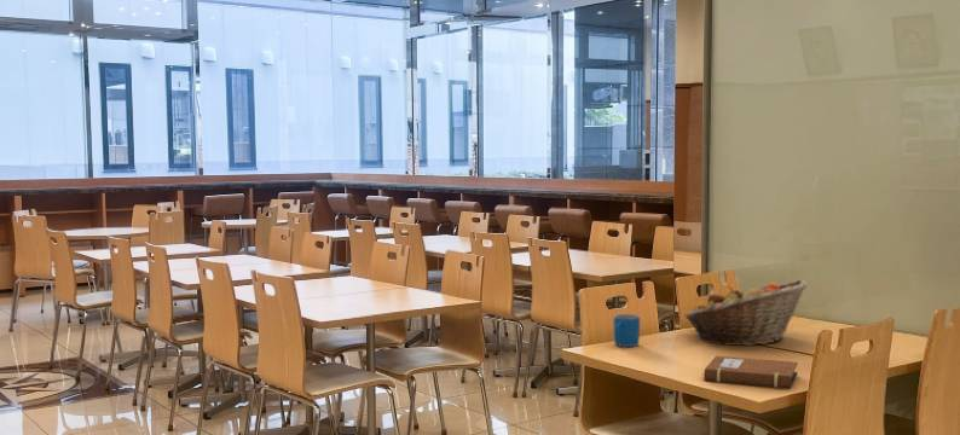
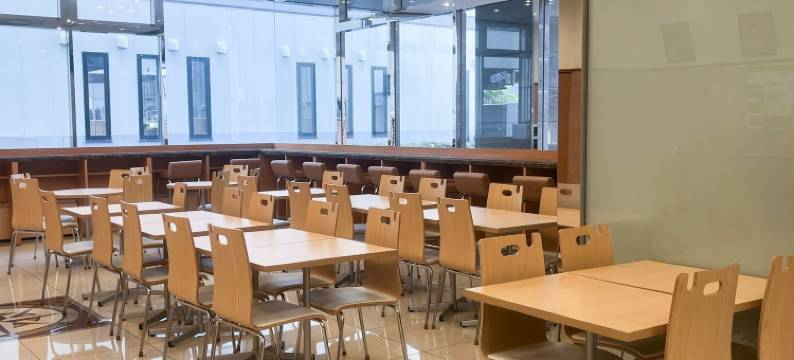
- fruit basket (746, 308)
- notebook (748, 371)
- mug (624, 331)
